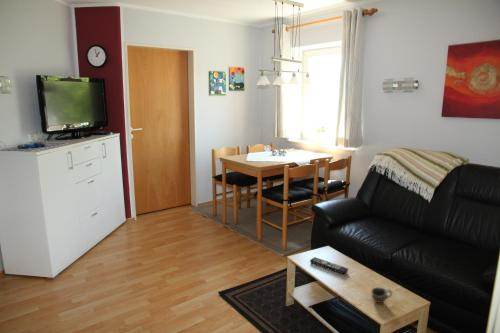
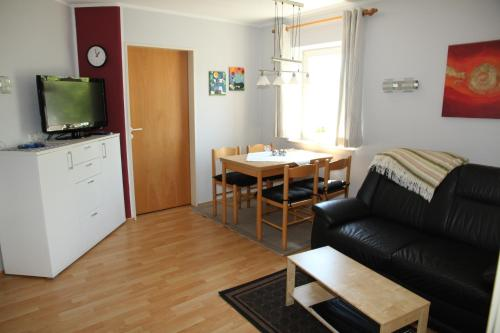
- remote control (328, 265)
- cup (380, 295)
